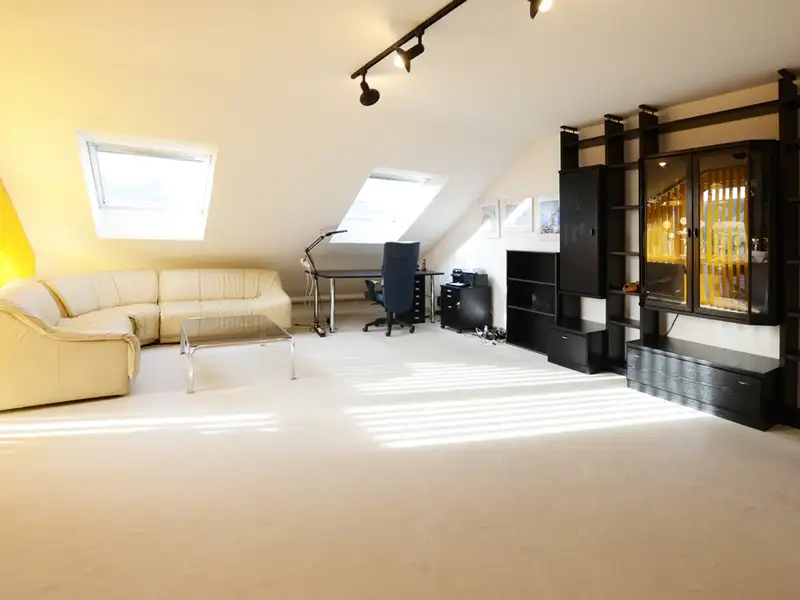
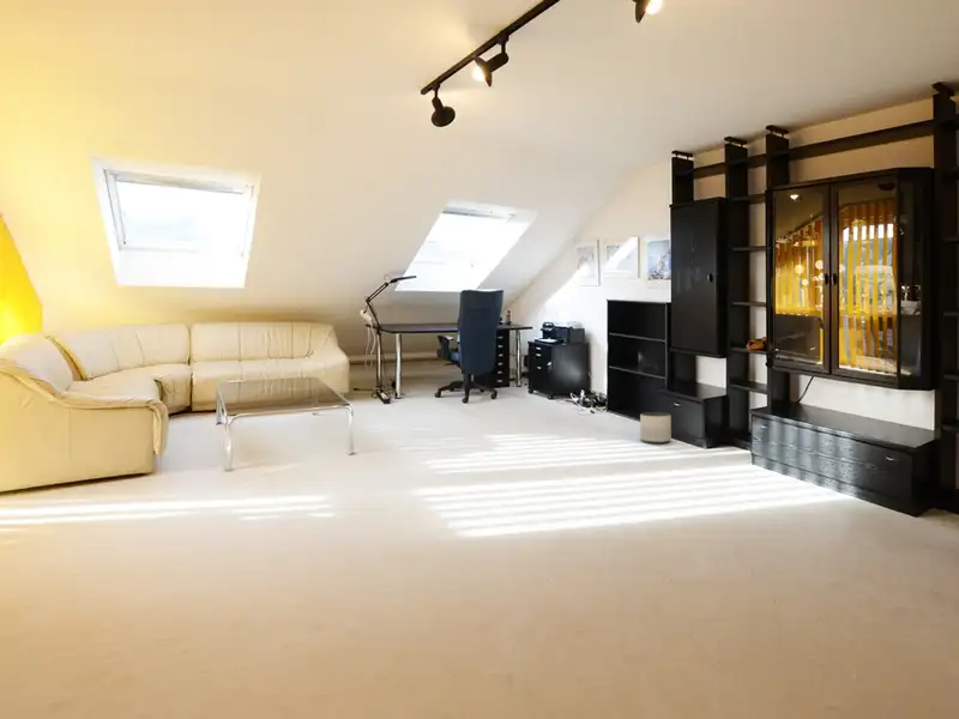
+ planter (655, 427)
